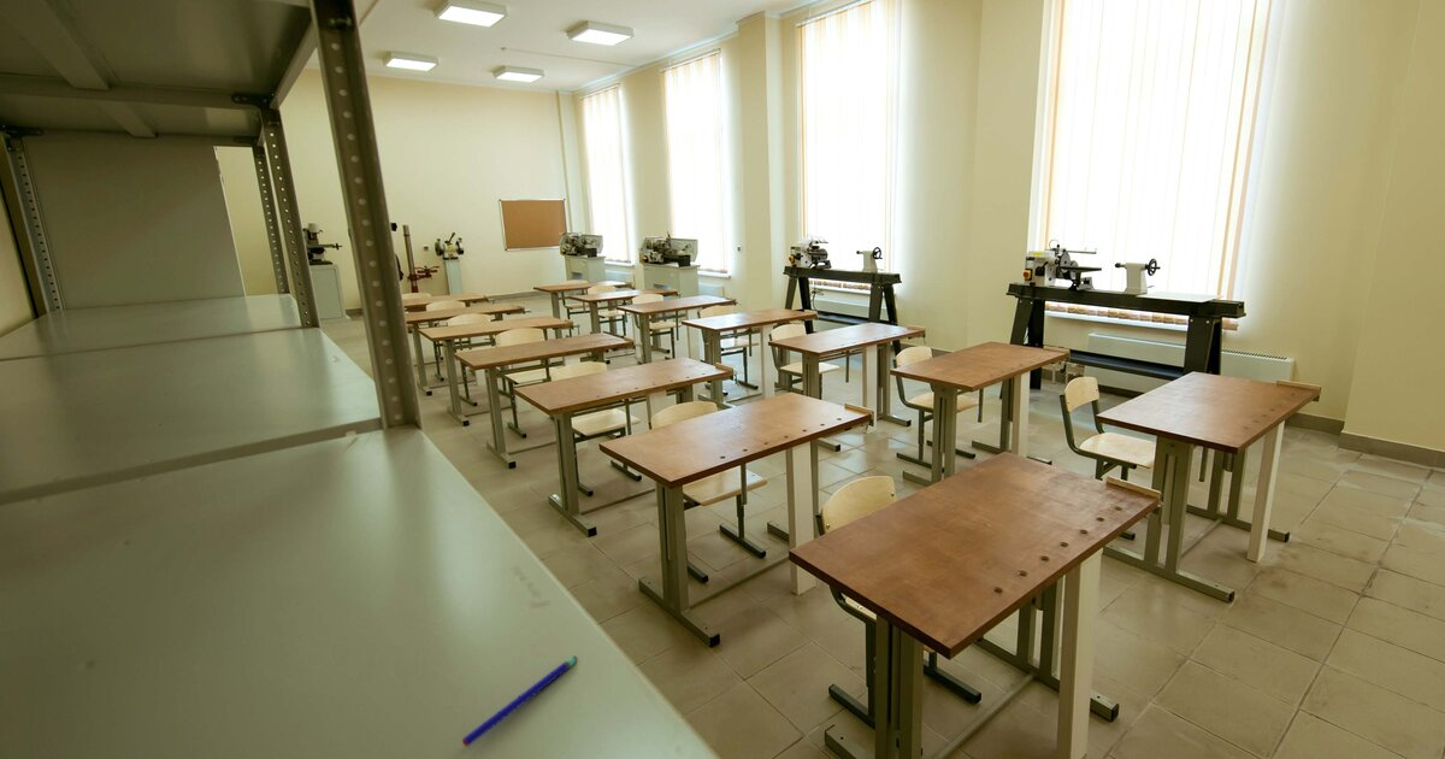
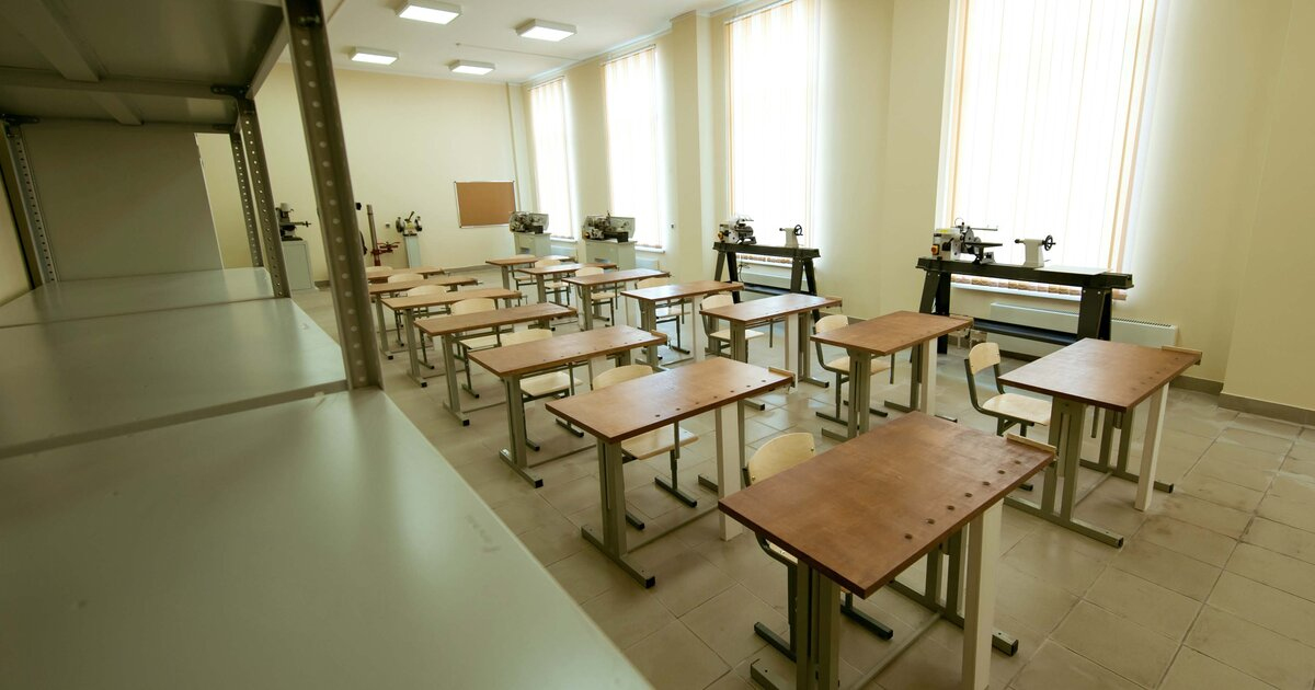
- pen (524, 696)
